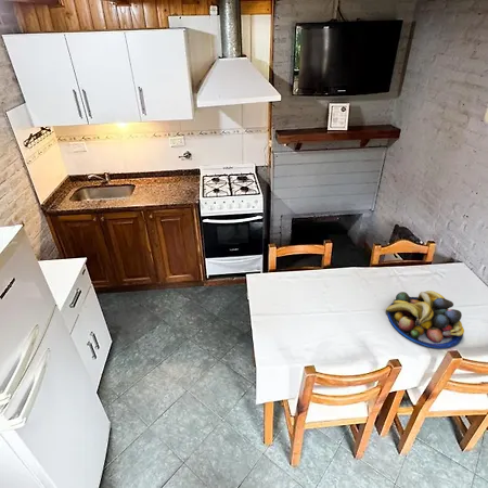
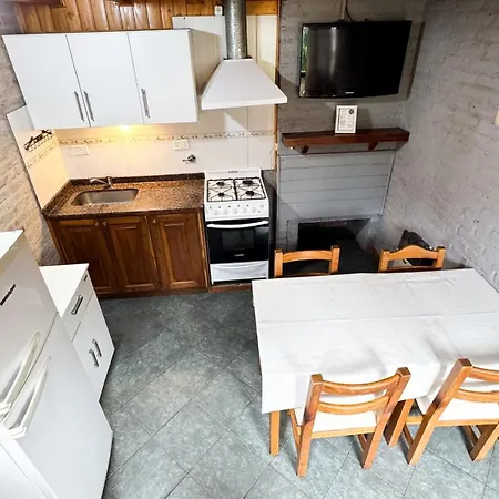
- fruit bowl (426, 312)
